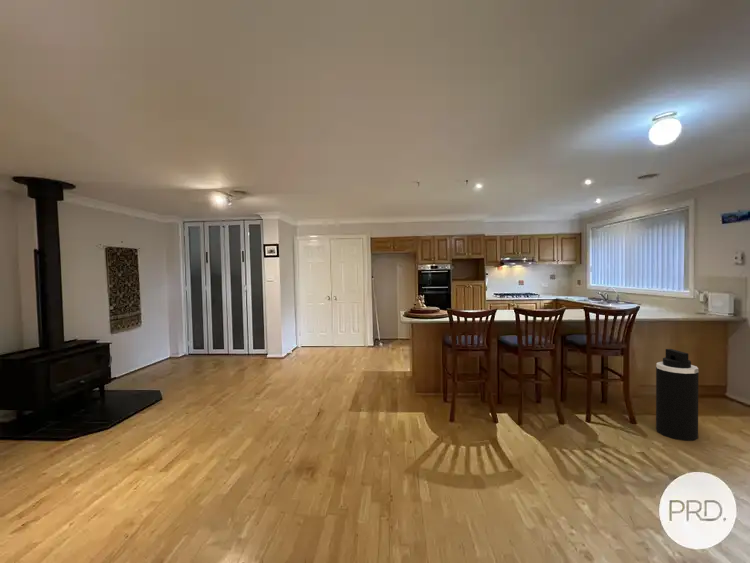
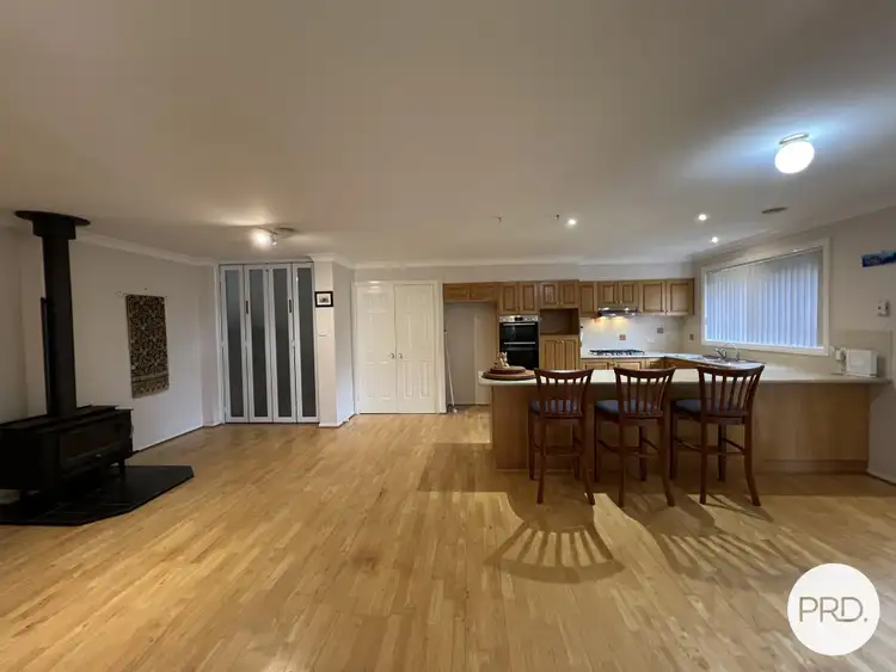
- trash can (676, 392)
